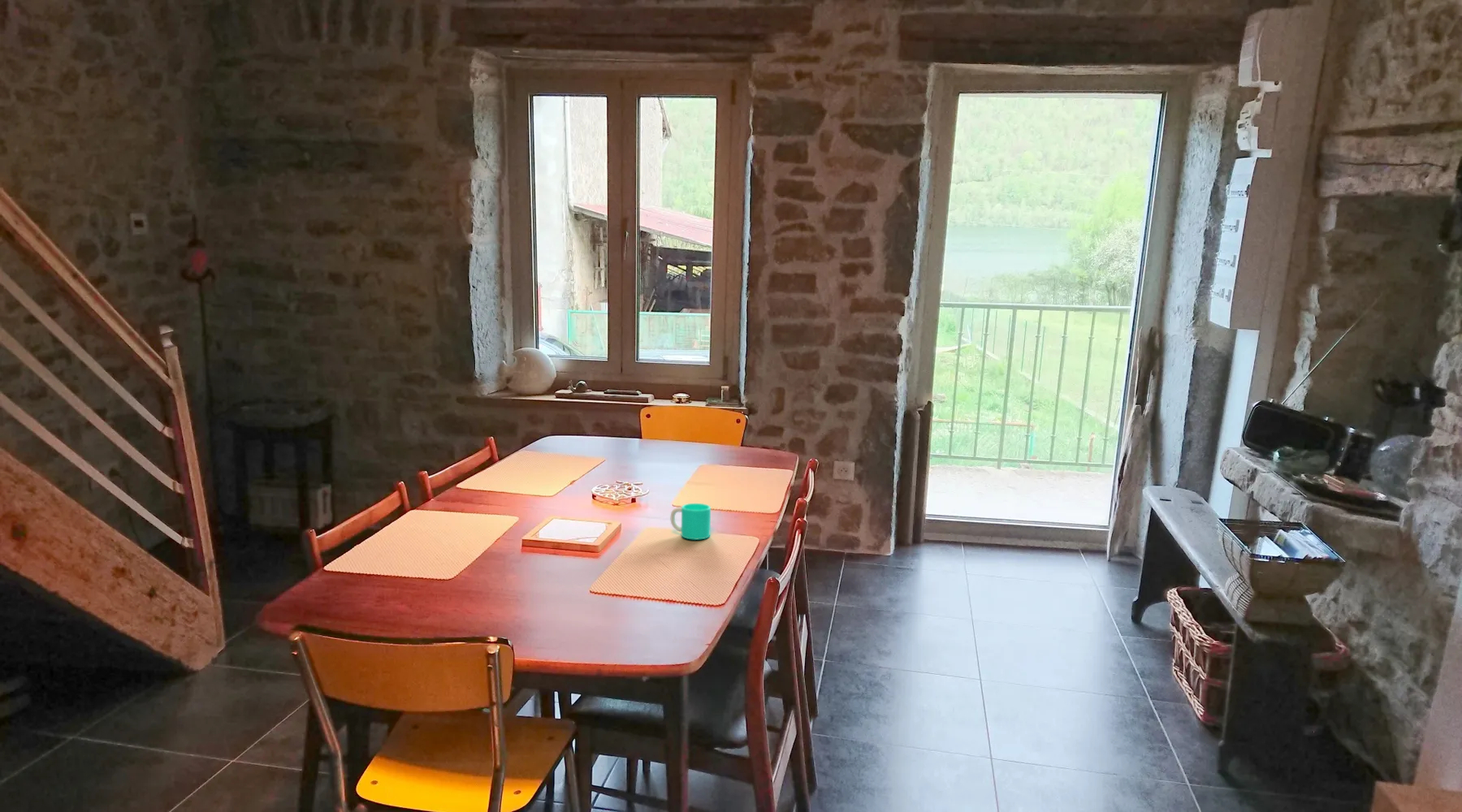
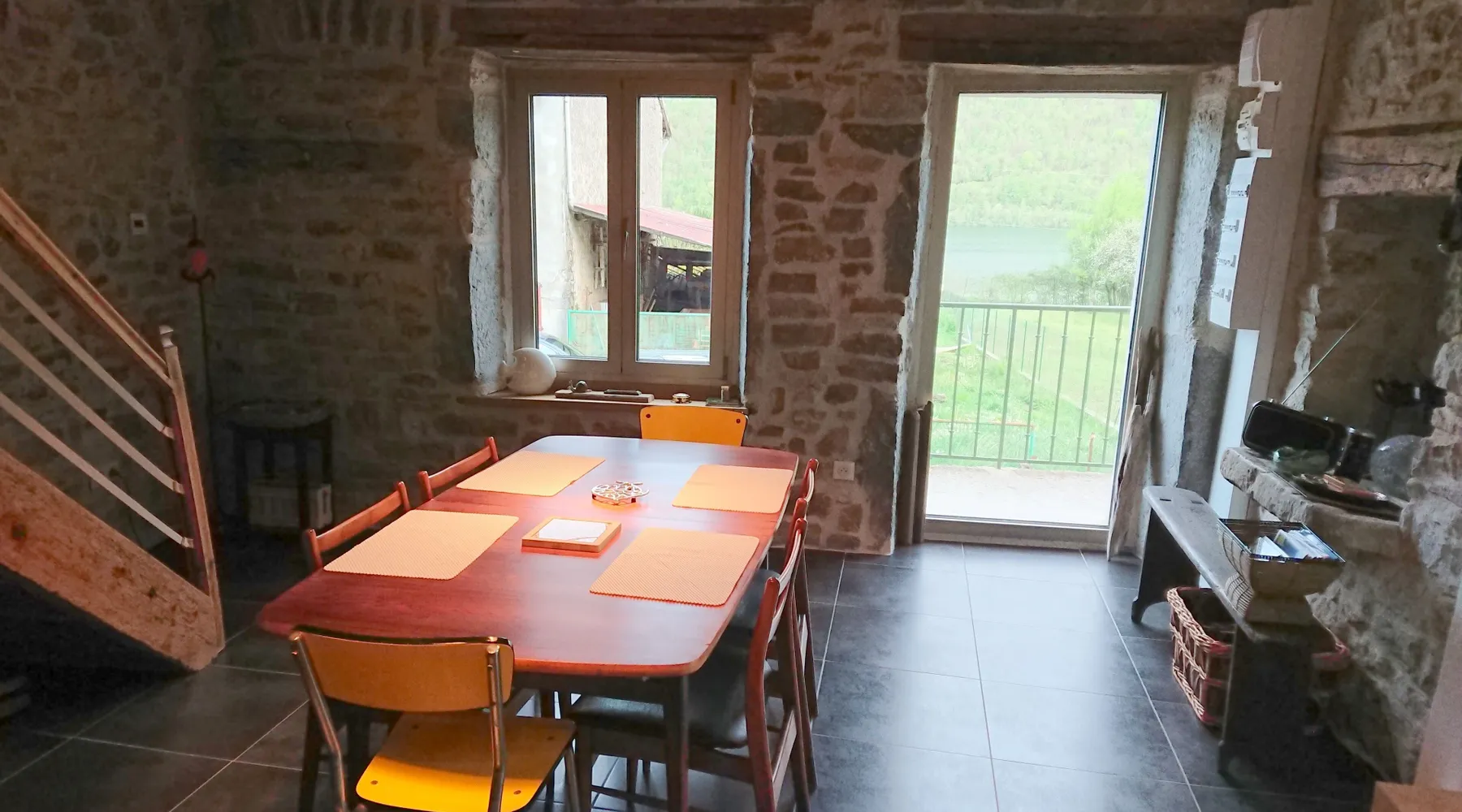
- cup (690, 520)
